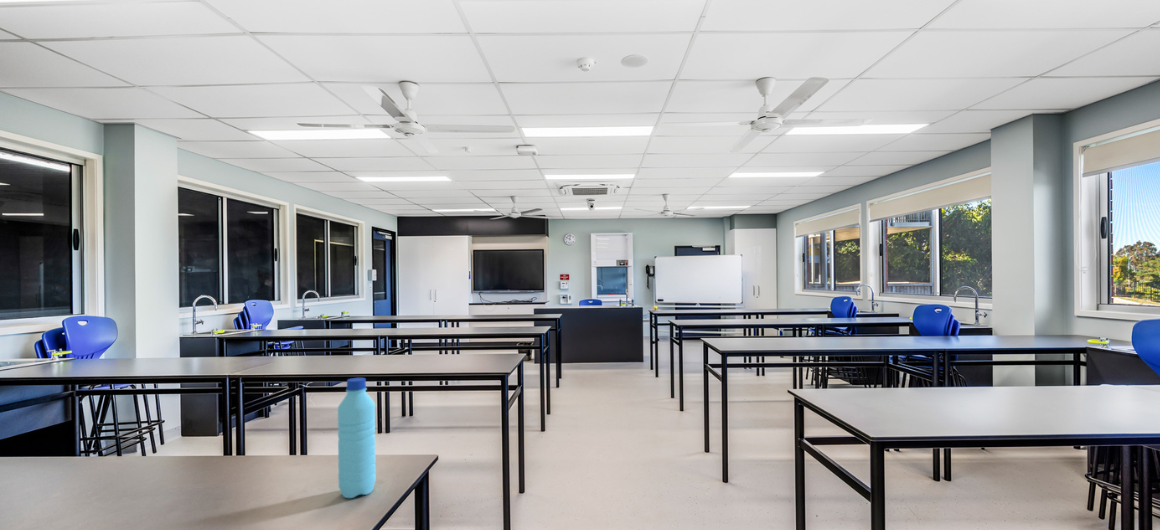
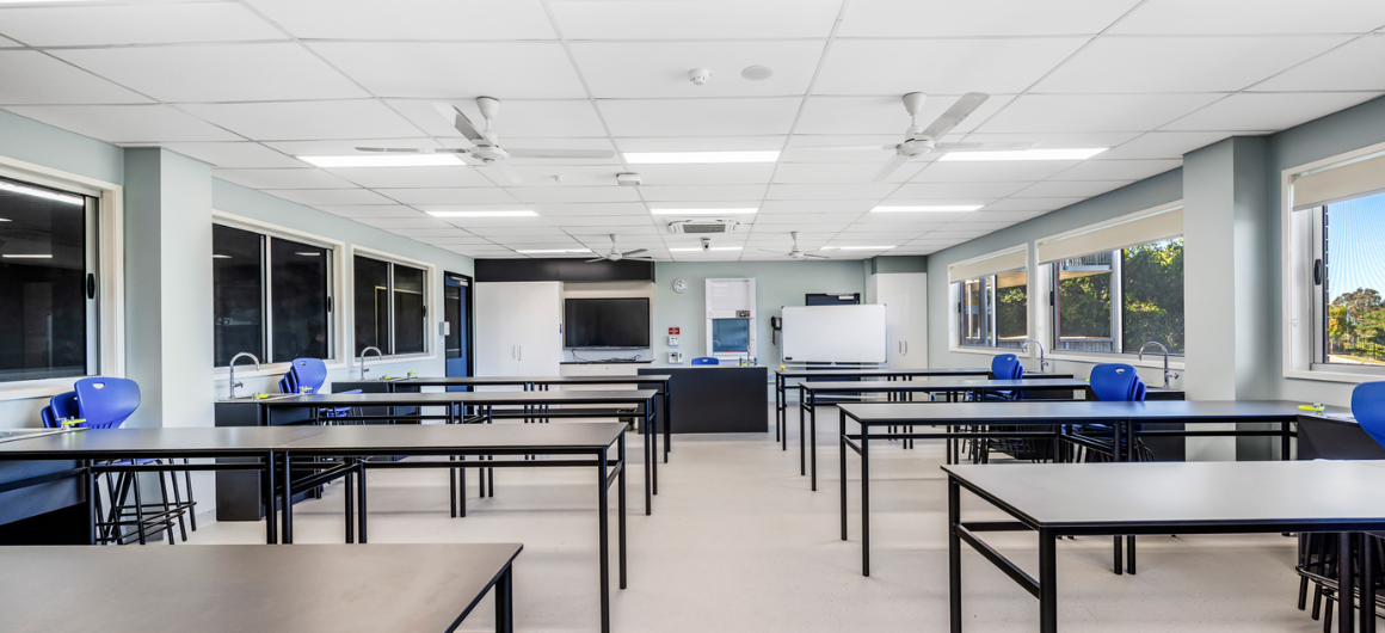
- water bottle (356, 435)
